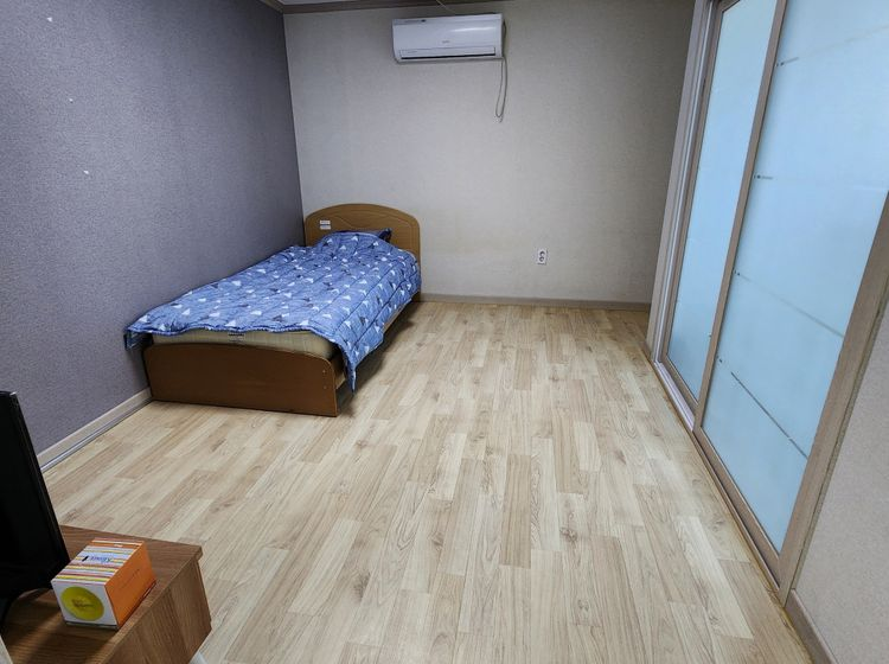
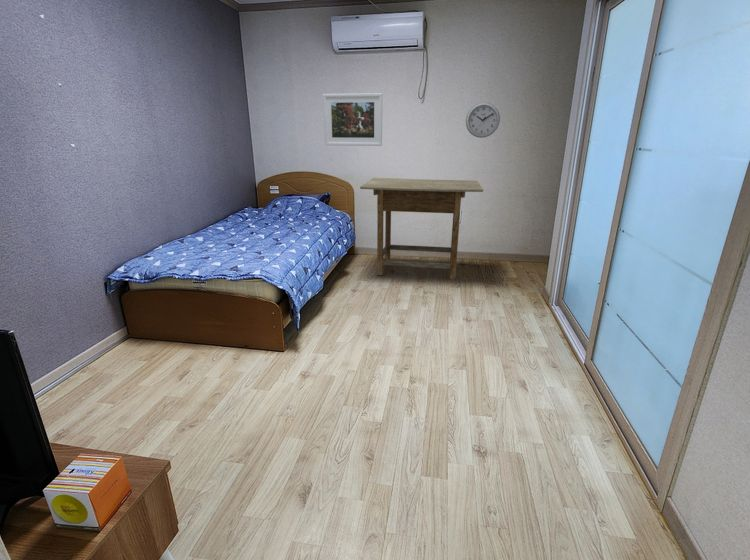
+ desk (420, 211)
+ wall clock (482, 120)
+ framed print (352, 120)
